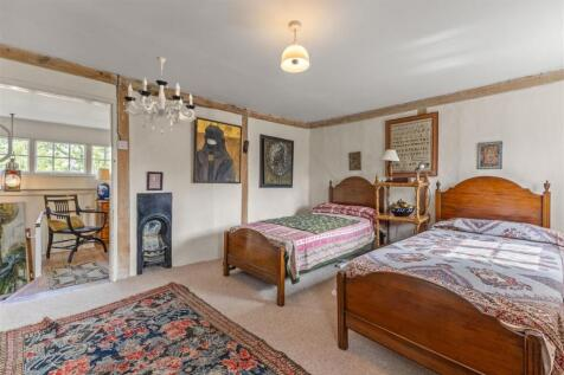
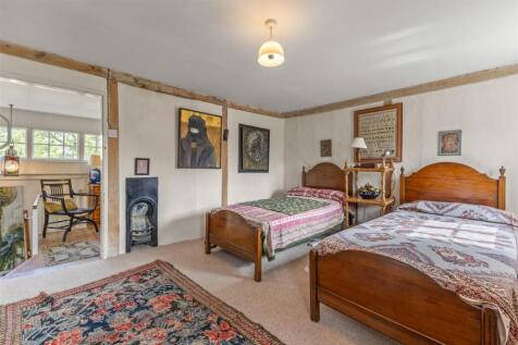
- chandelier (161, 96)
